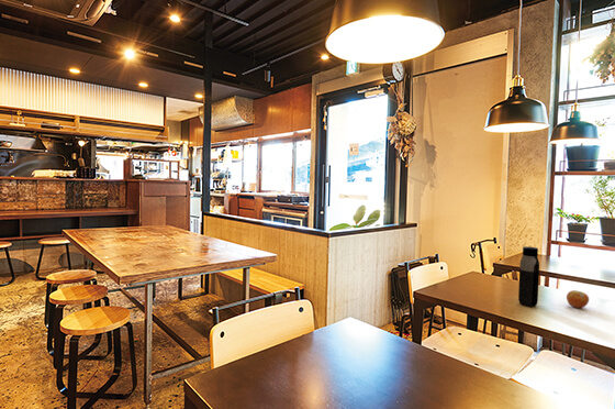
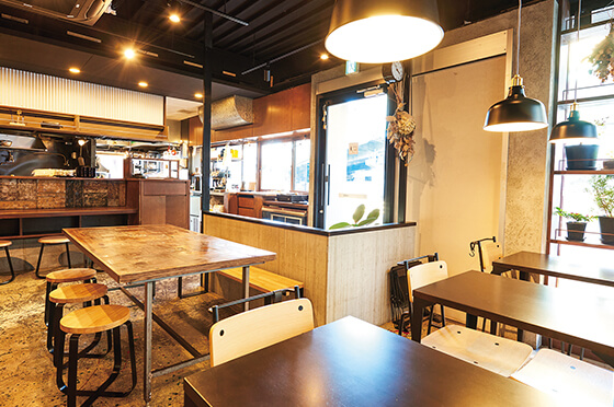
- water bottle (528, 276)
- apple (577, 299)
